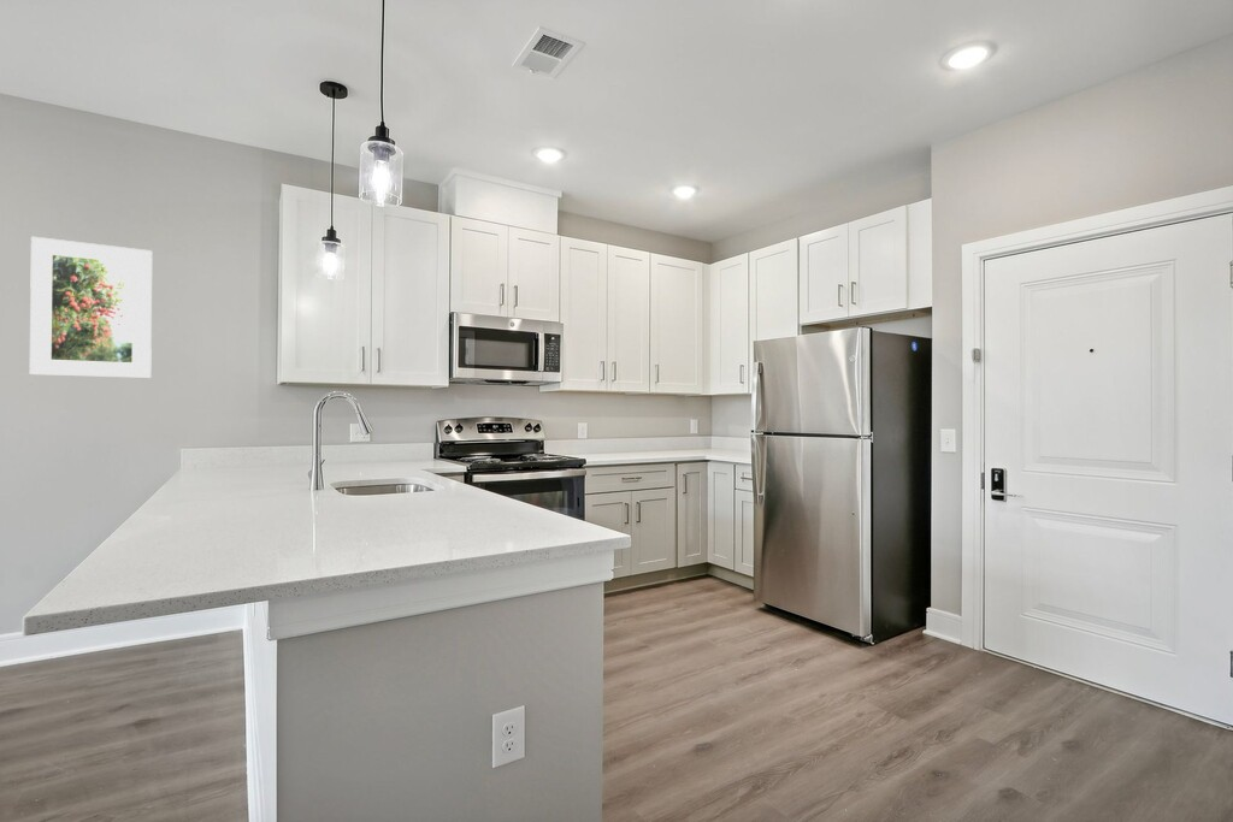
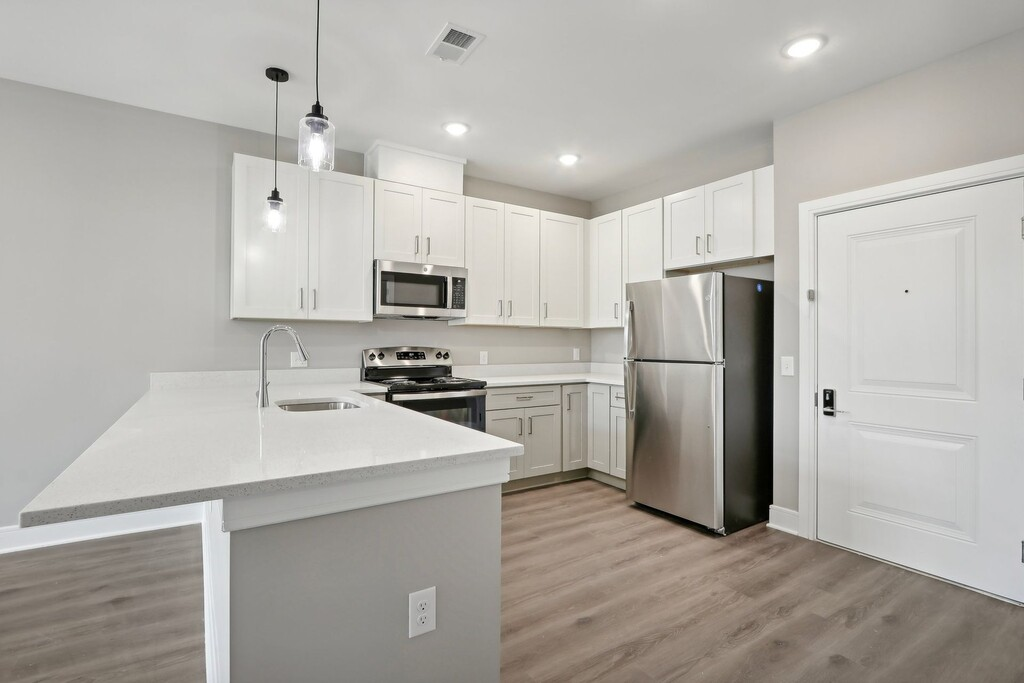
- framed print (93, 309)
